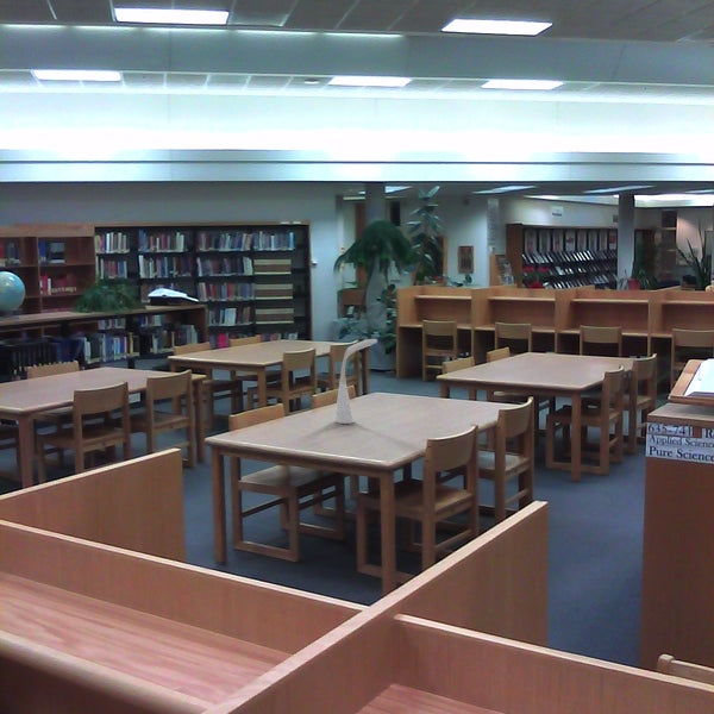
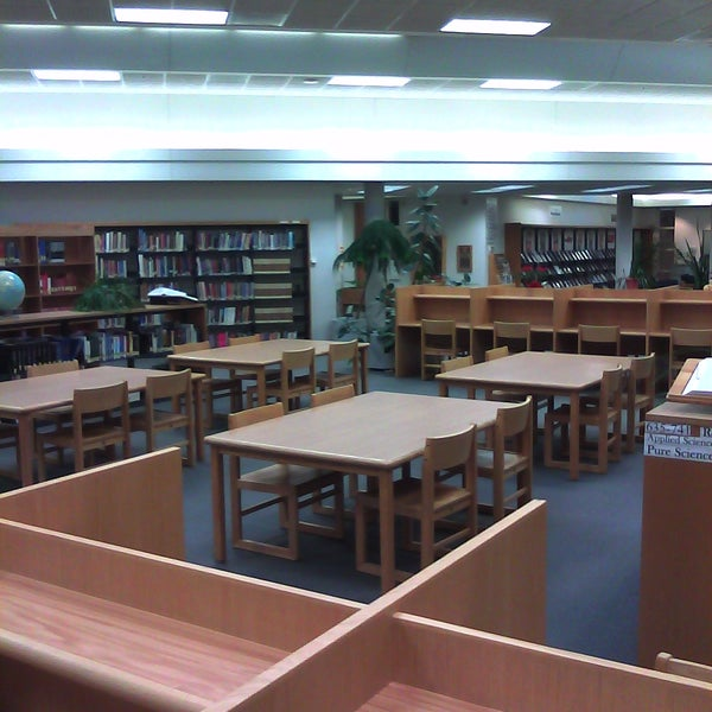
- desk lamp (345, 381)
